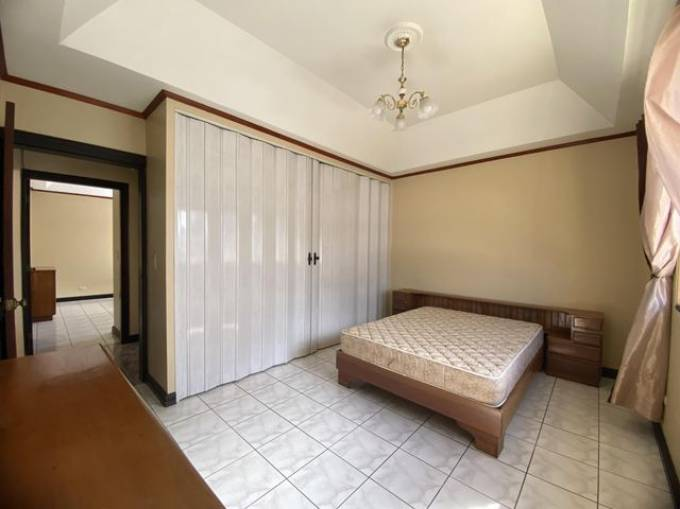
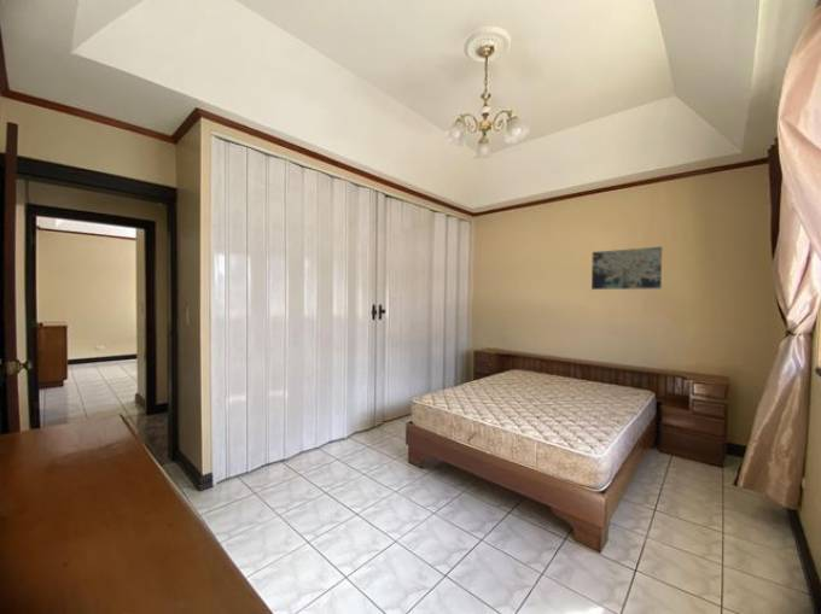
+ wall art (624, 269)
